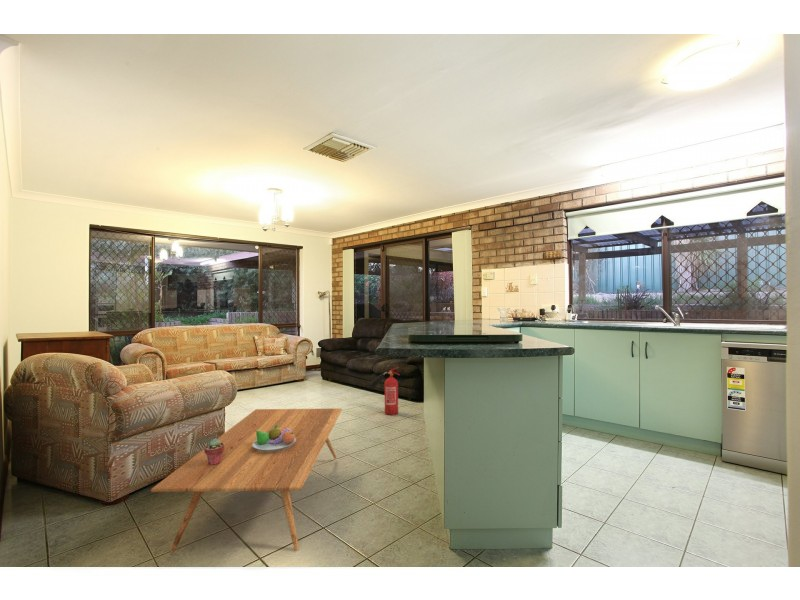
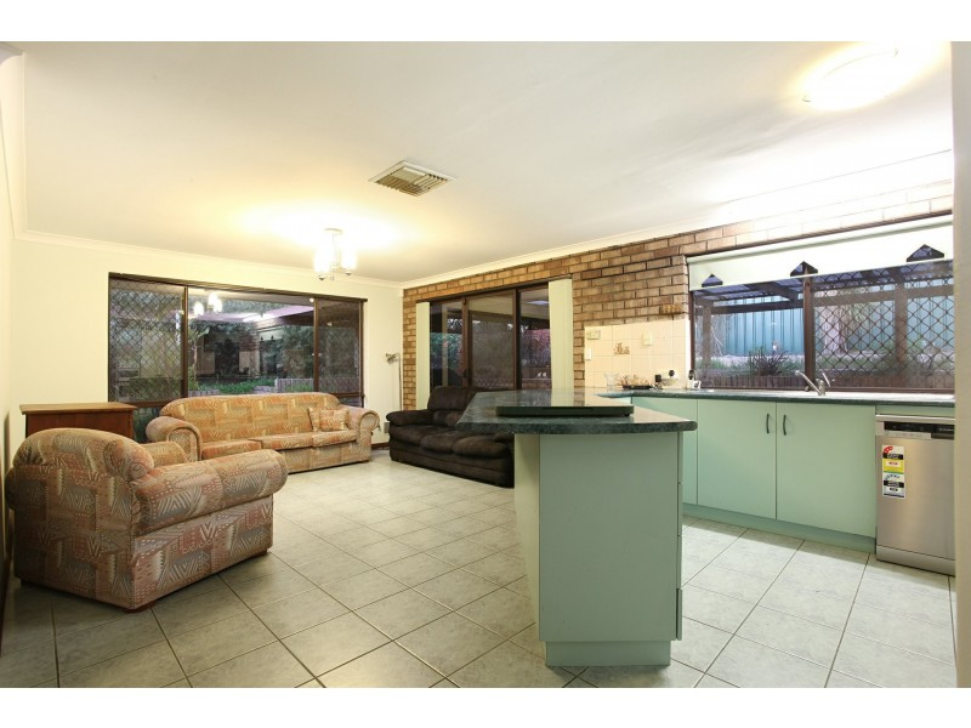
- coffee table (272, 466)
- fruit bowl (273, 436)
- potted succulent (214, 450)
- fire extinguisher (385, 389)
